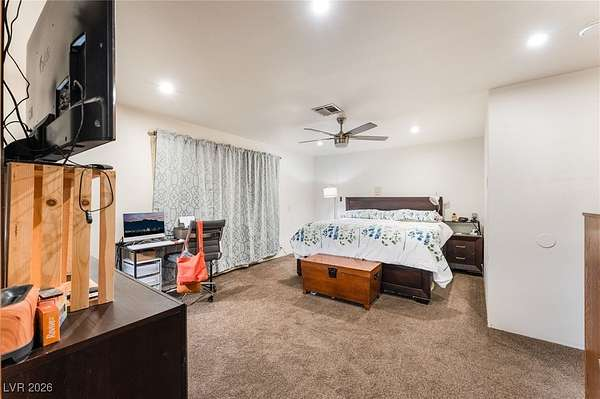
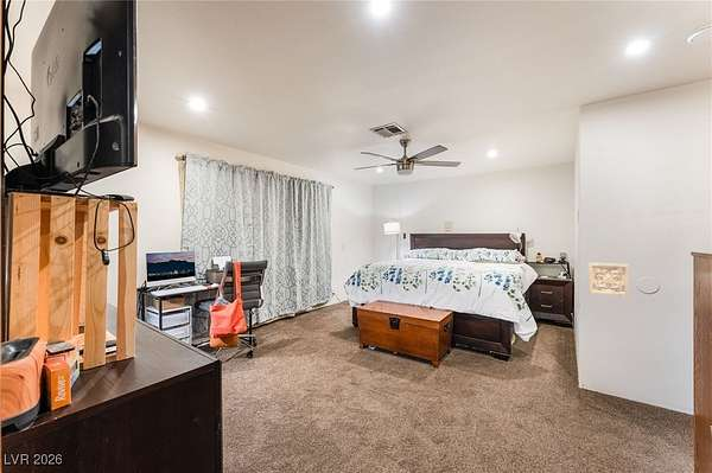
+ wall ornament (609, 279)
